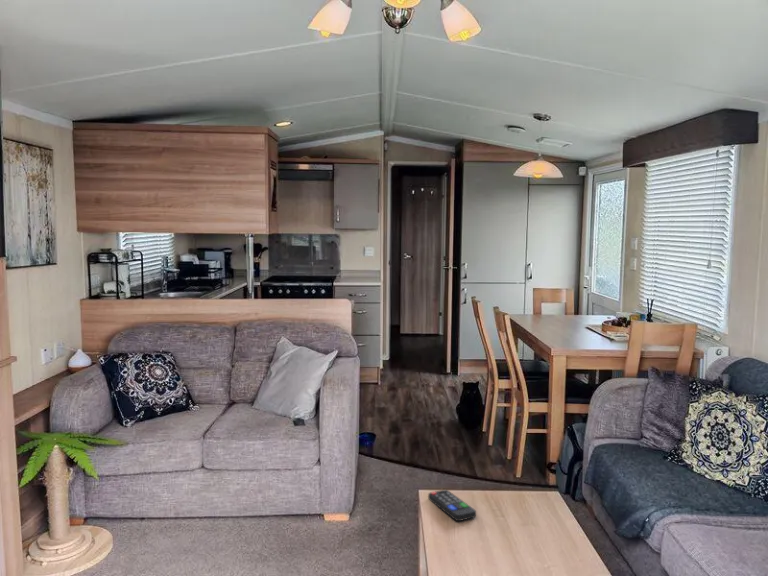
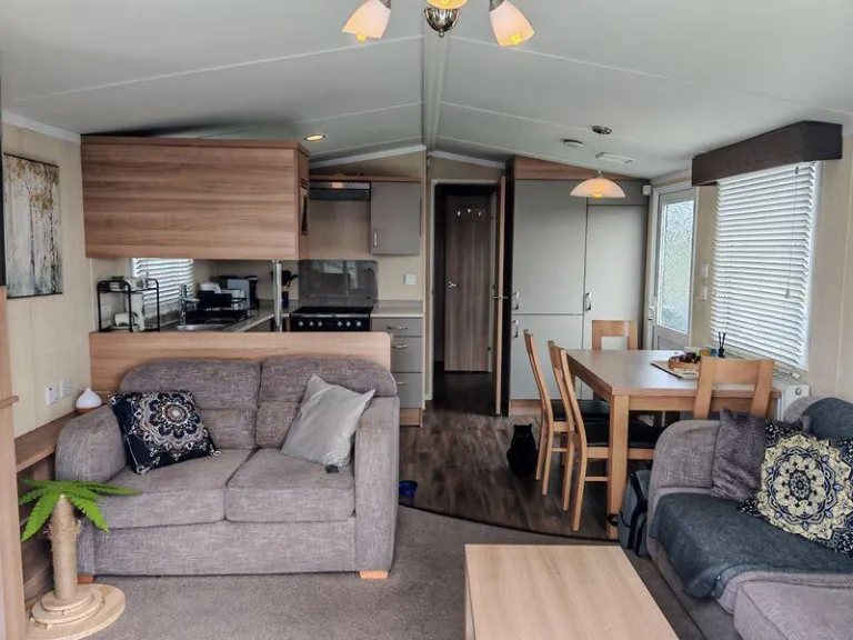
- remote control (451, 504)
